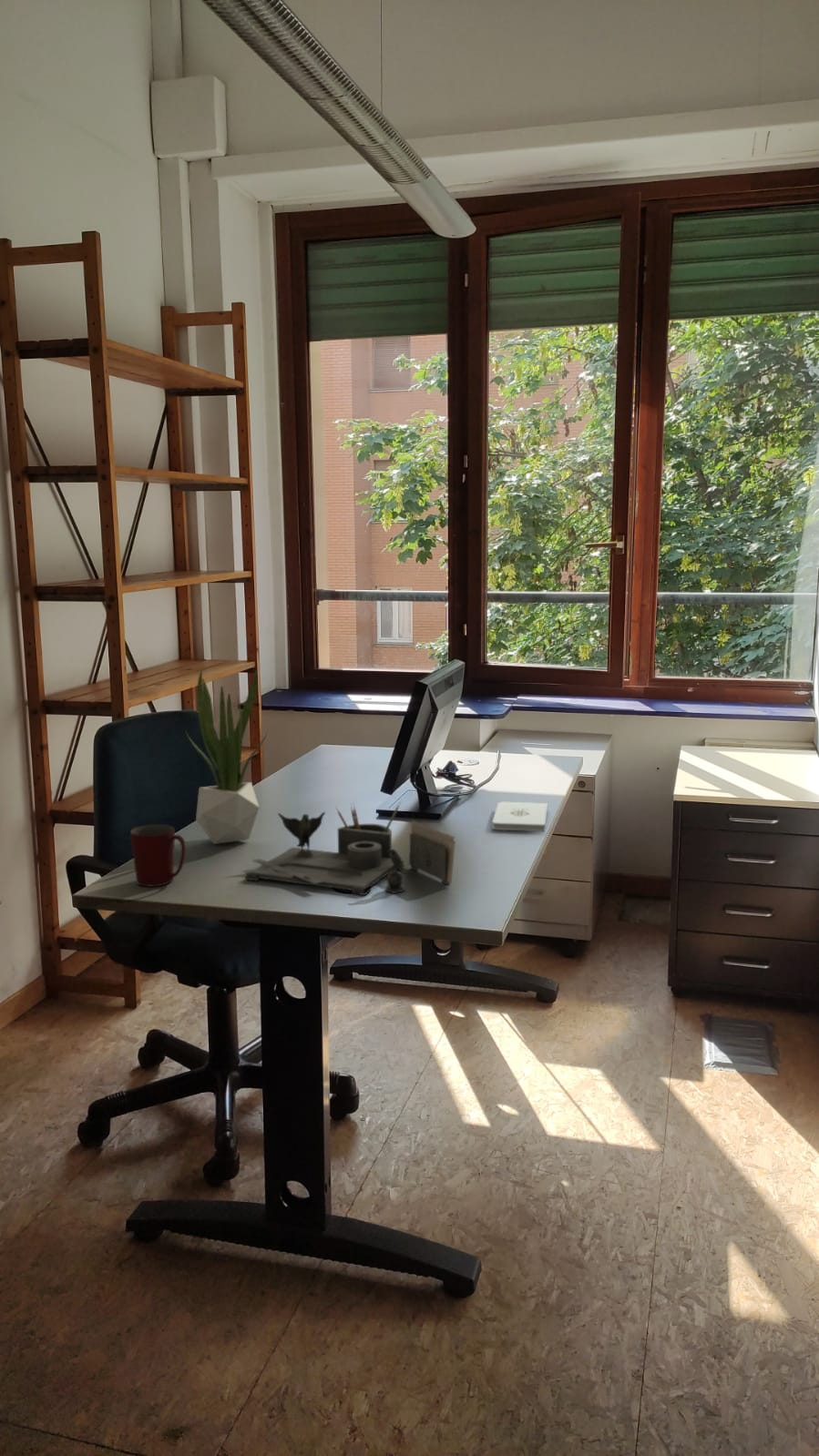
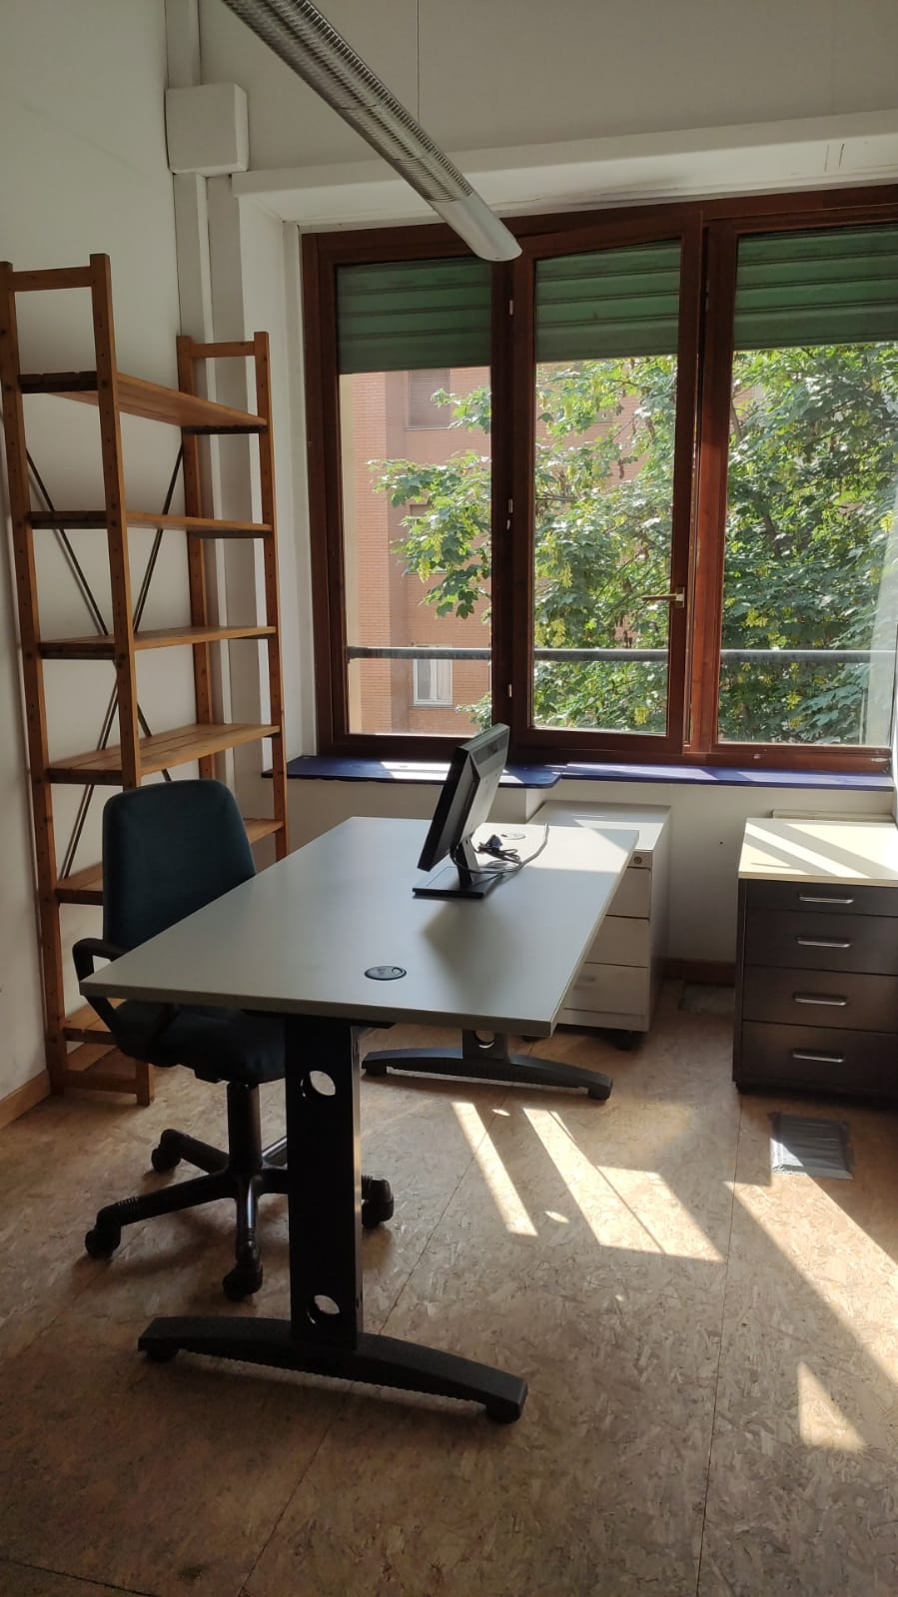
- potted plant (223, 756)
- notepad (520, 816)
- desk organizer (355, 842)
- mug (159, 856)
